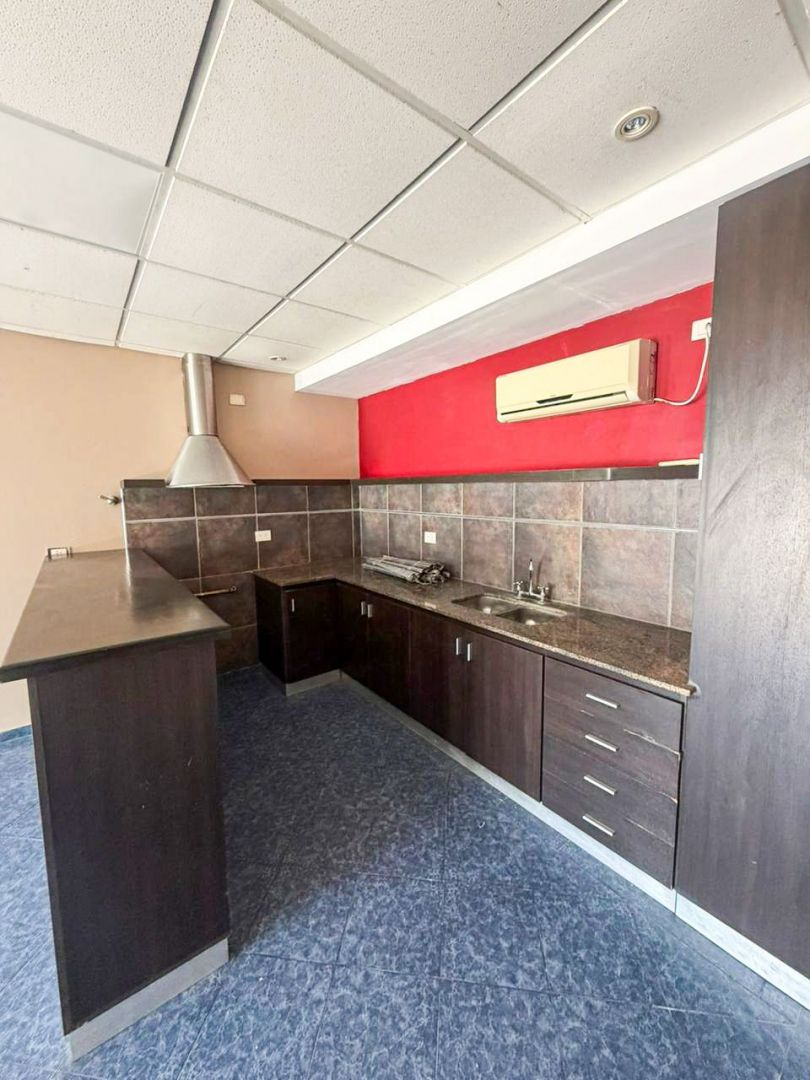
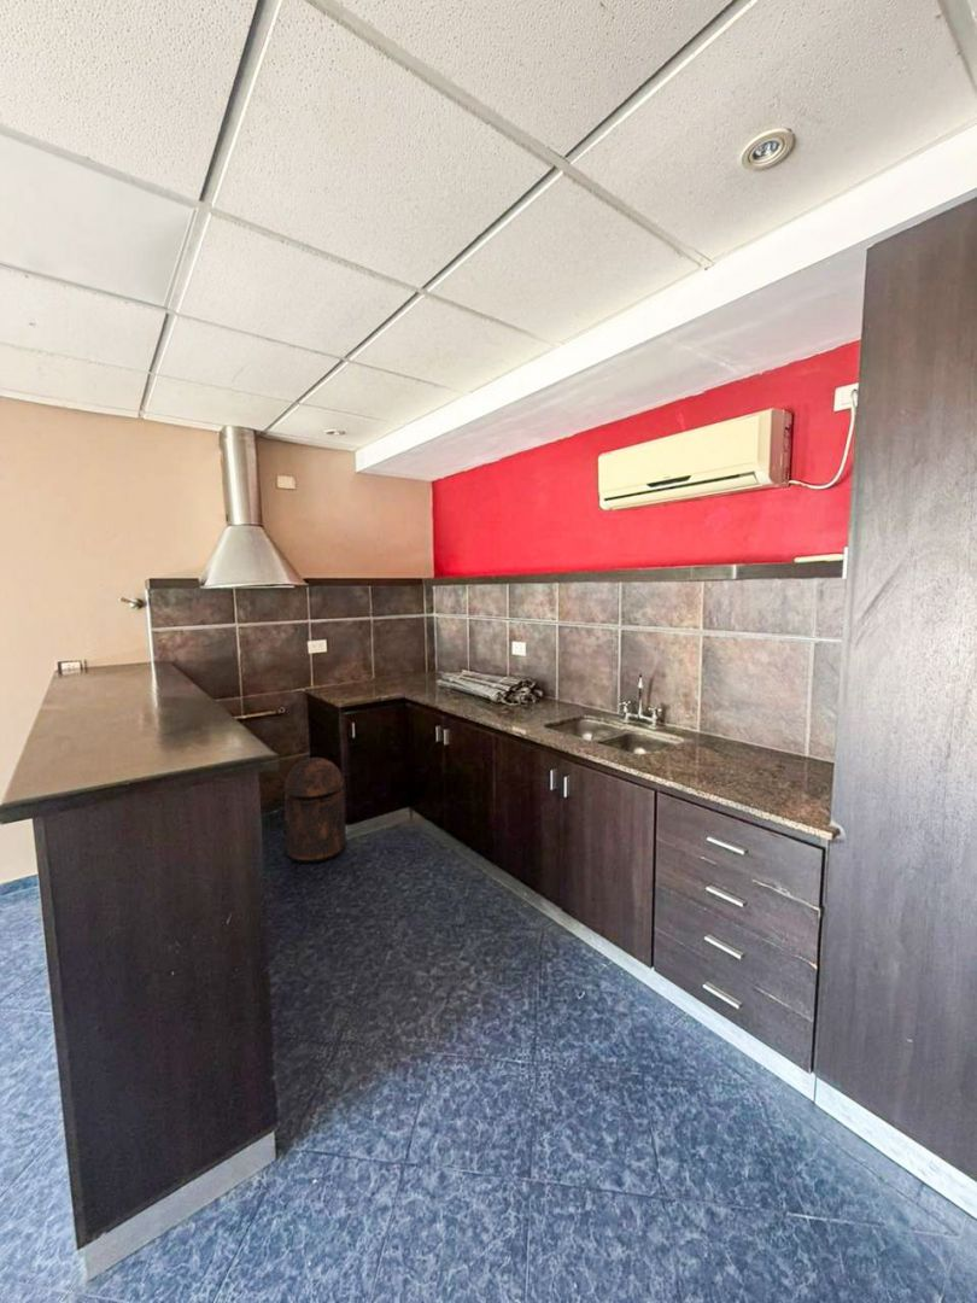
+ trash can (315, 805)
